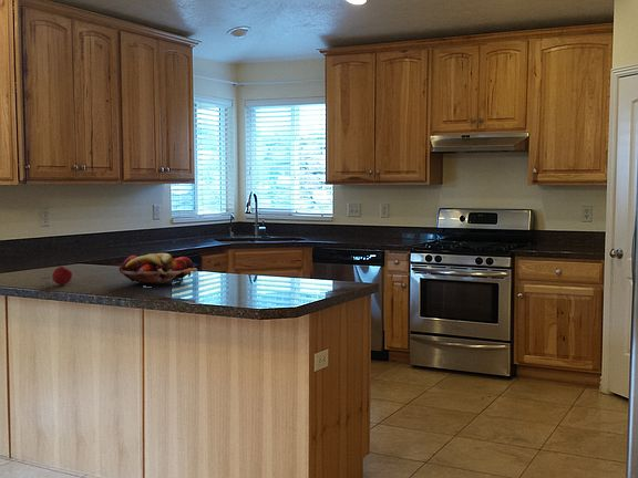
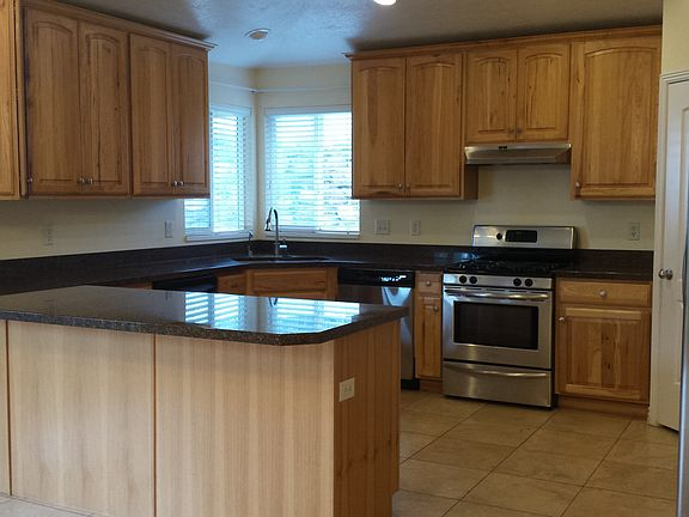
- fruit basket (158, 268)
- apple (62, 276)
